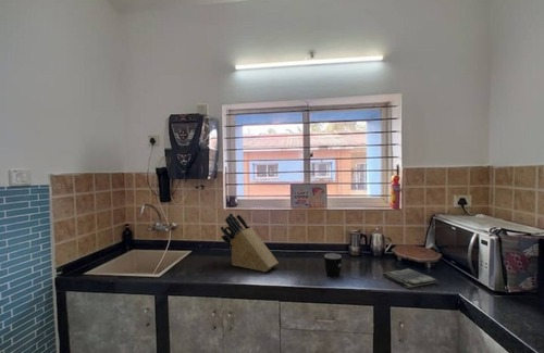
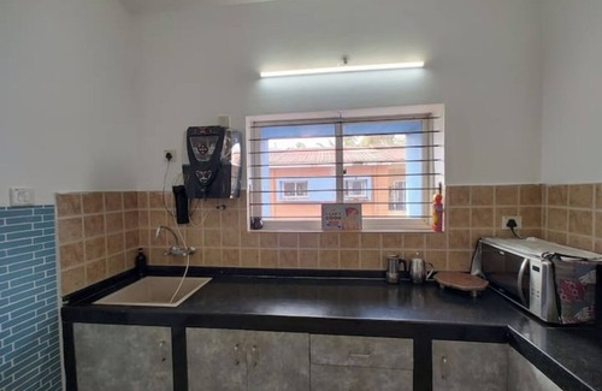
- dish towel (408, 276)
- mug (333, 264)
- knife block (248, 239)
